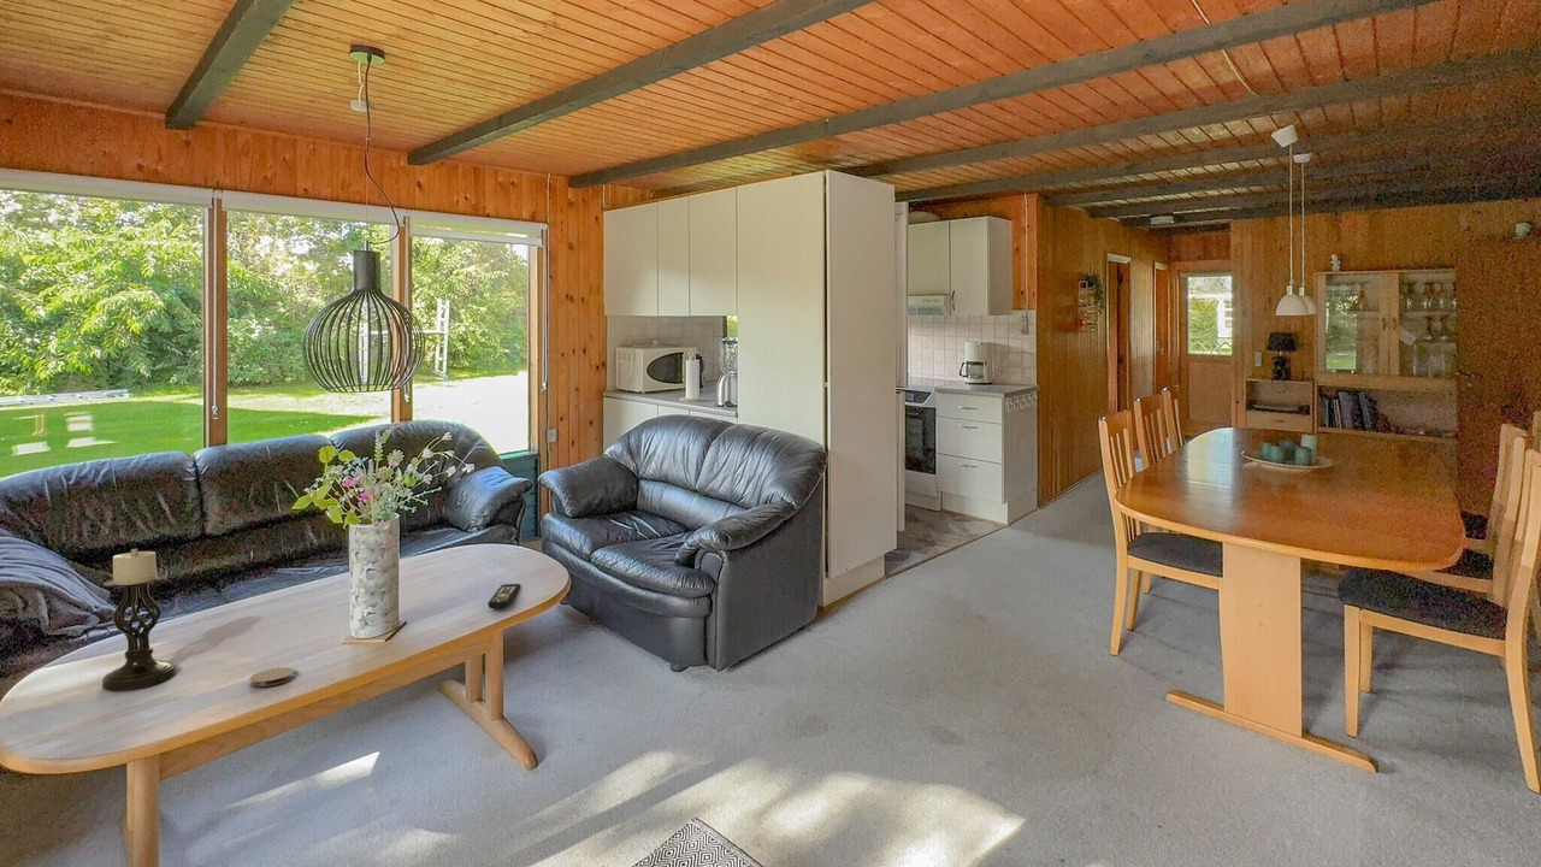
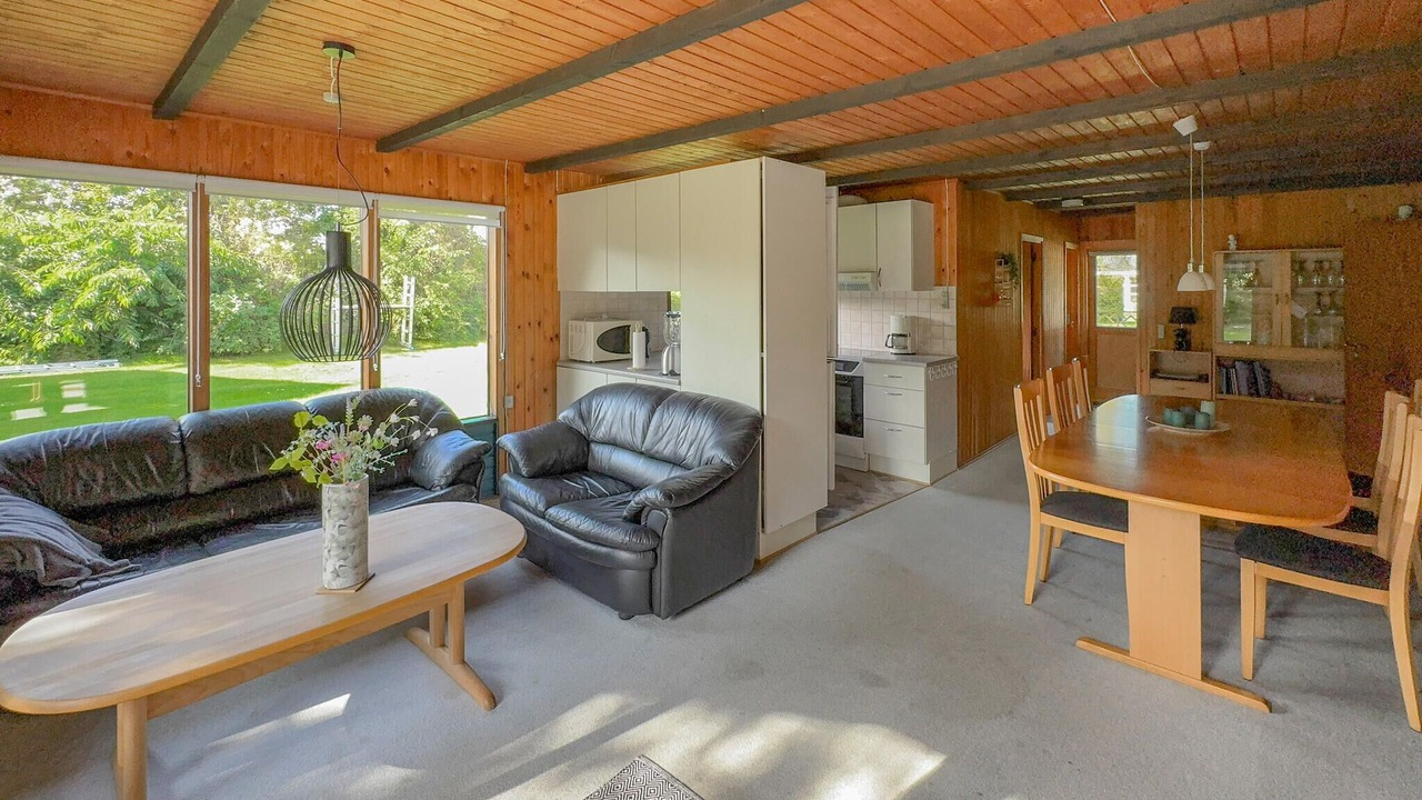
- remote control (504, 595)
- candle holder (136, 614)
- coaster (272, 677)
